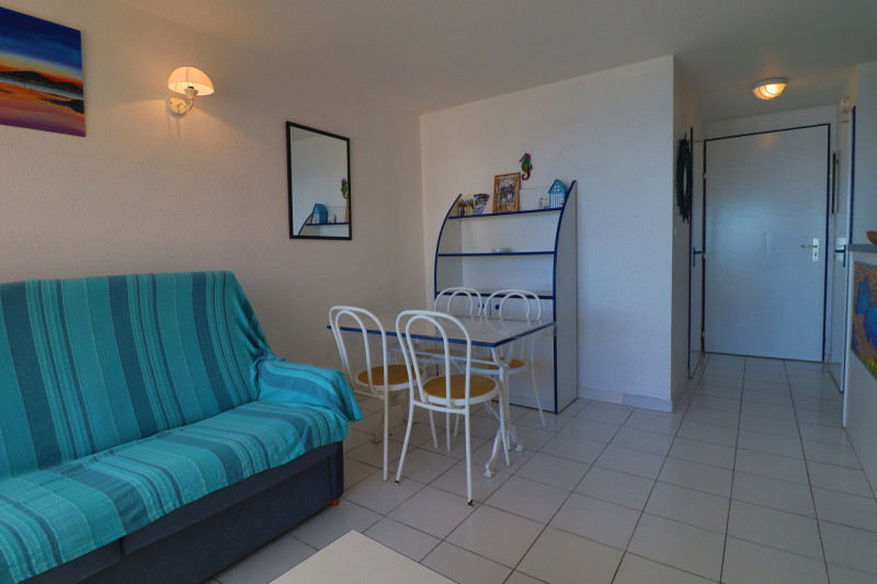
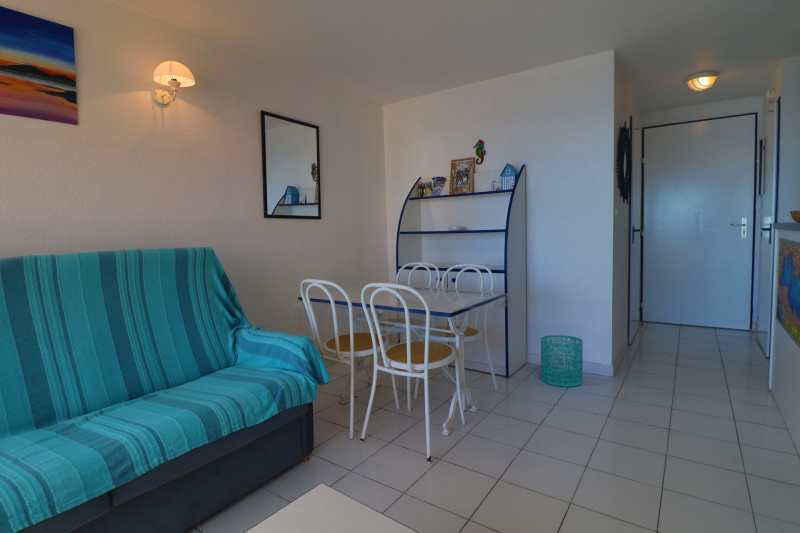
+ wastebasket (561, 359)
